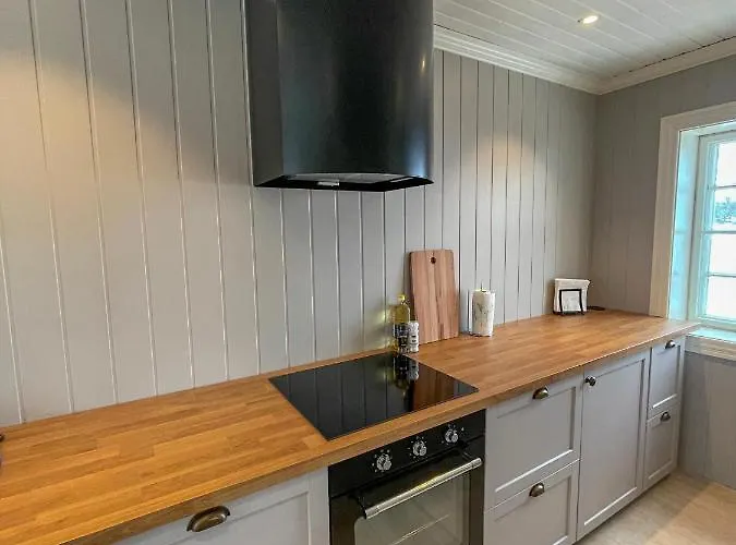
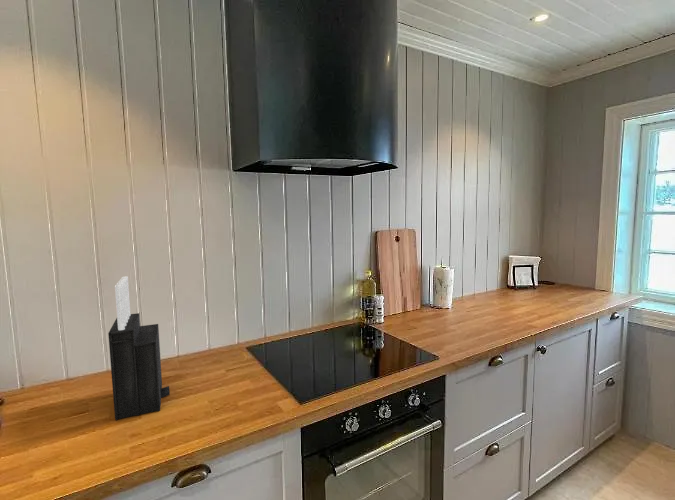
+ knife block (141, 340)
